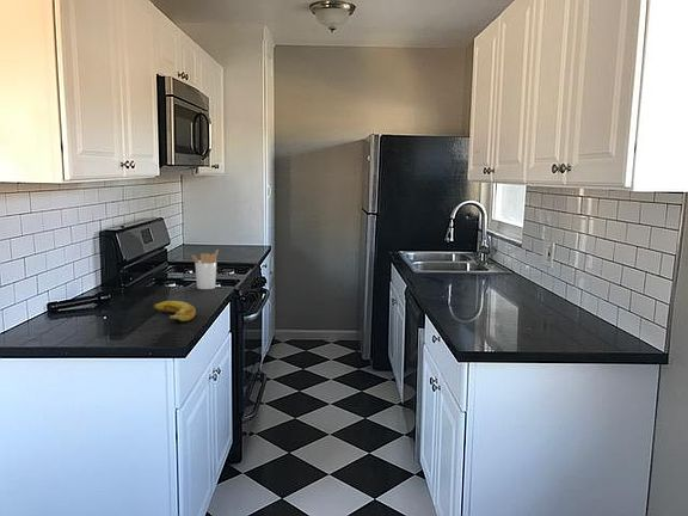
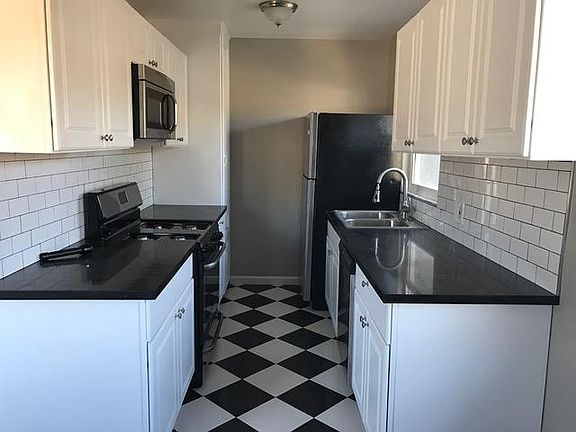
- utensil holder (207, 269)
- banana (172, 311)
